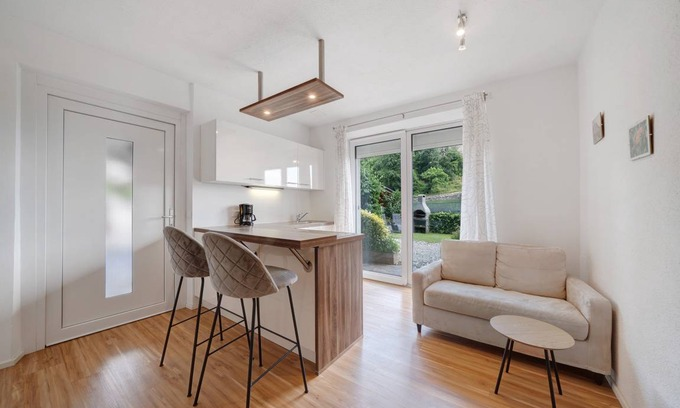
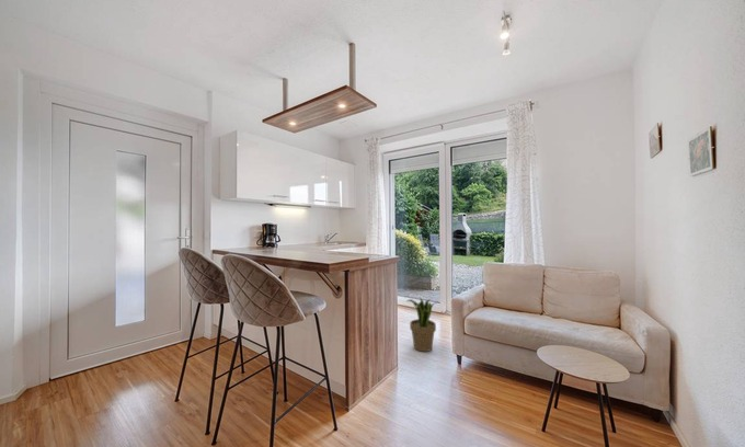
+ potted plant (422, 322)
